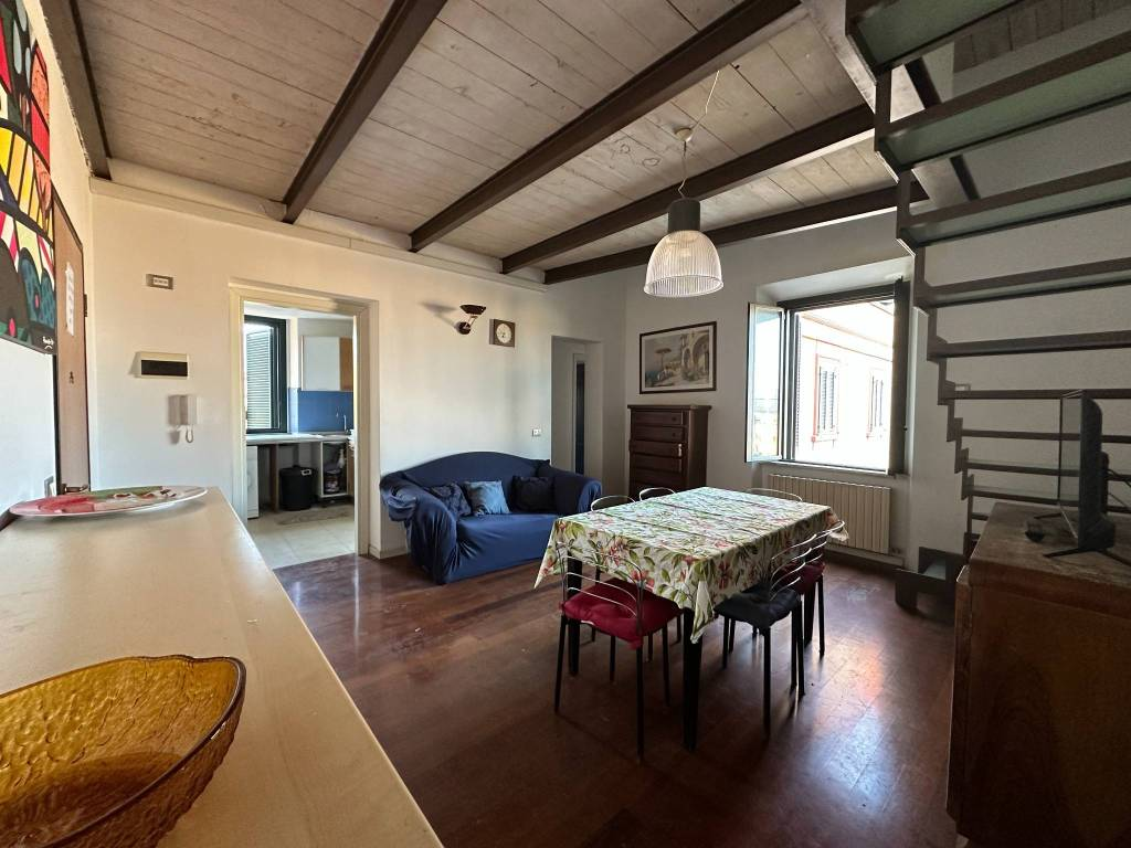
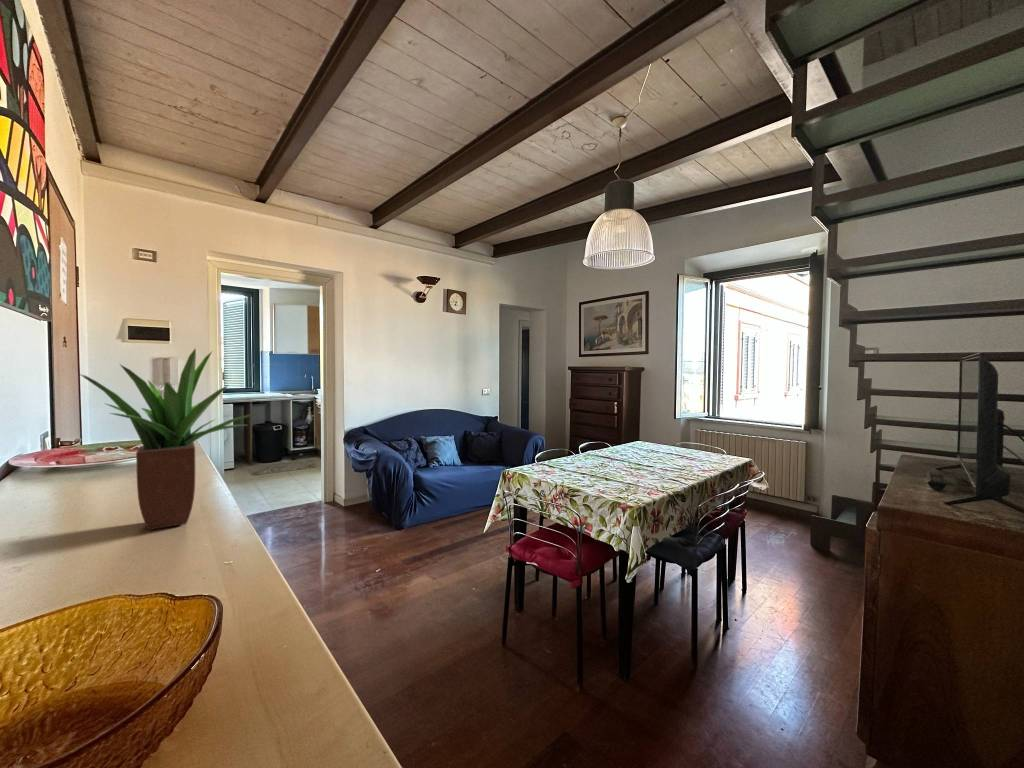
+ potted plant (179, 434)
